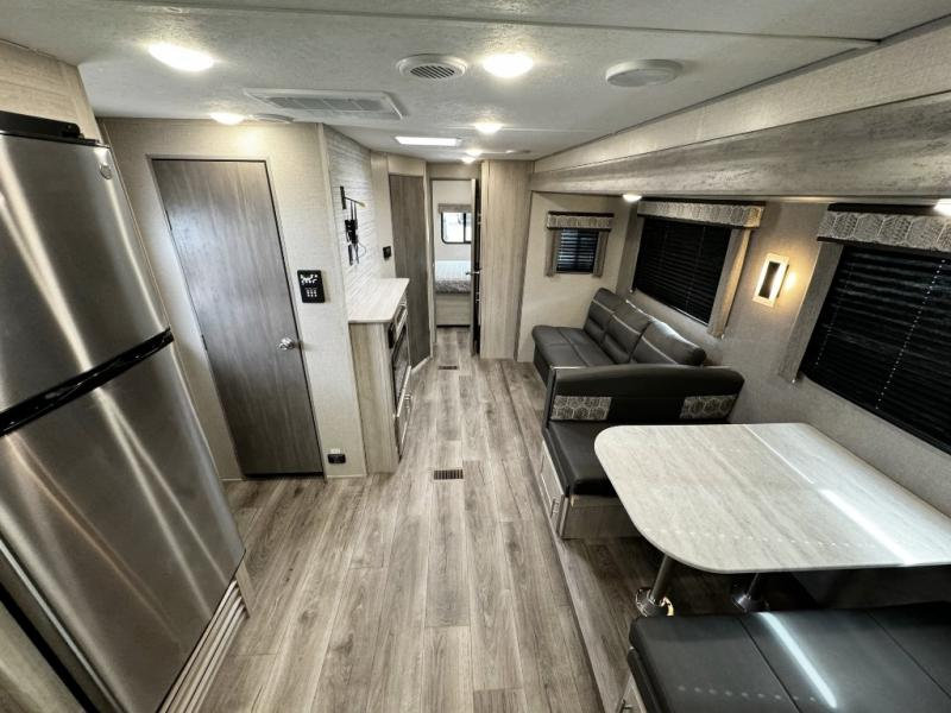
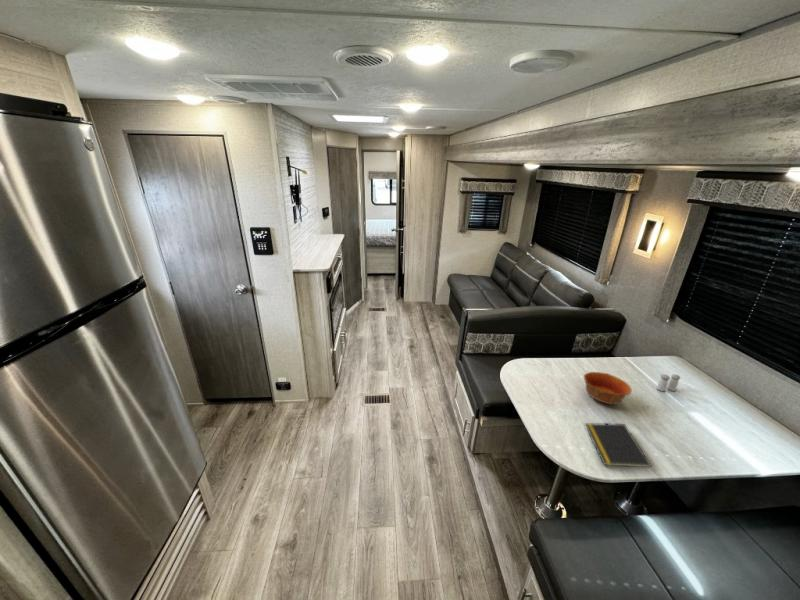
+ salt and pepper shaker (669, 382)
+ notepad (614, 443)
+ bowl (604, 389)
